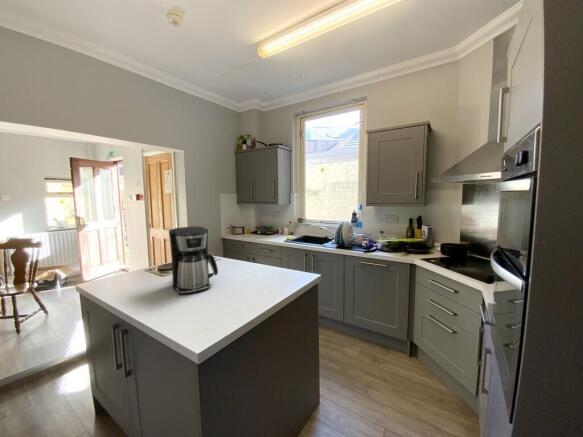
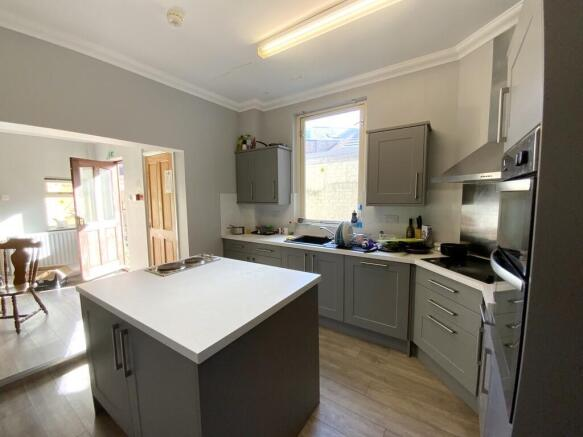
- coffee maker (194, 255)
